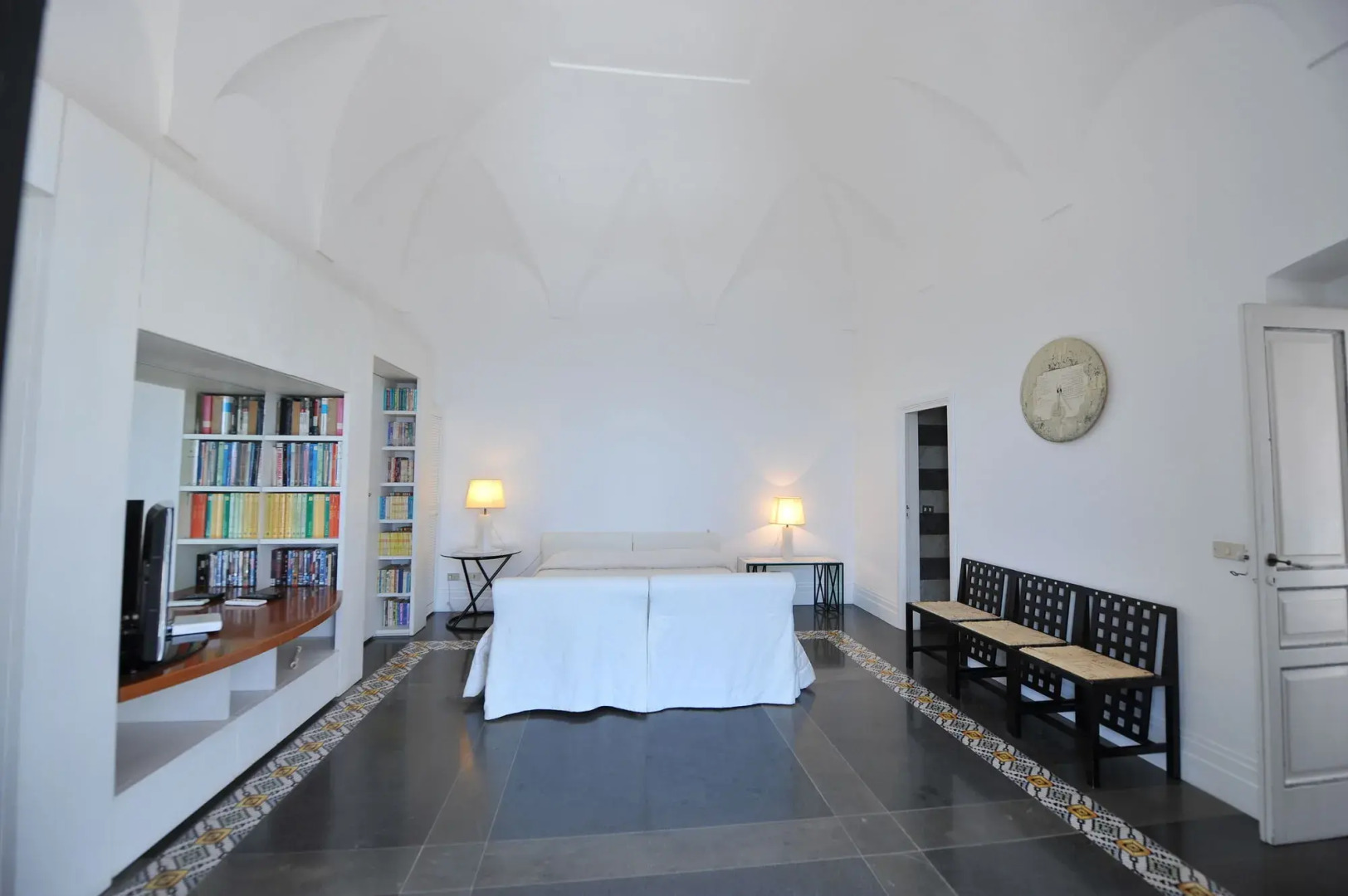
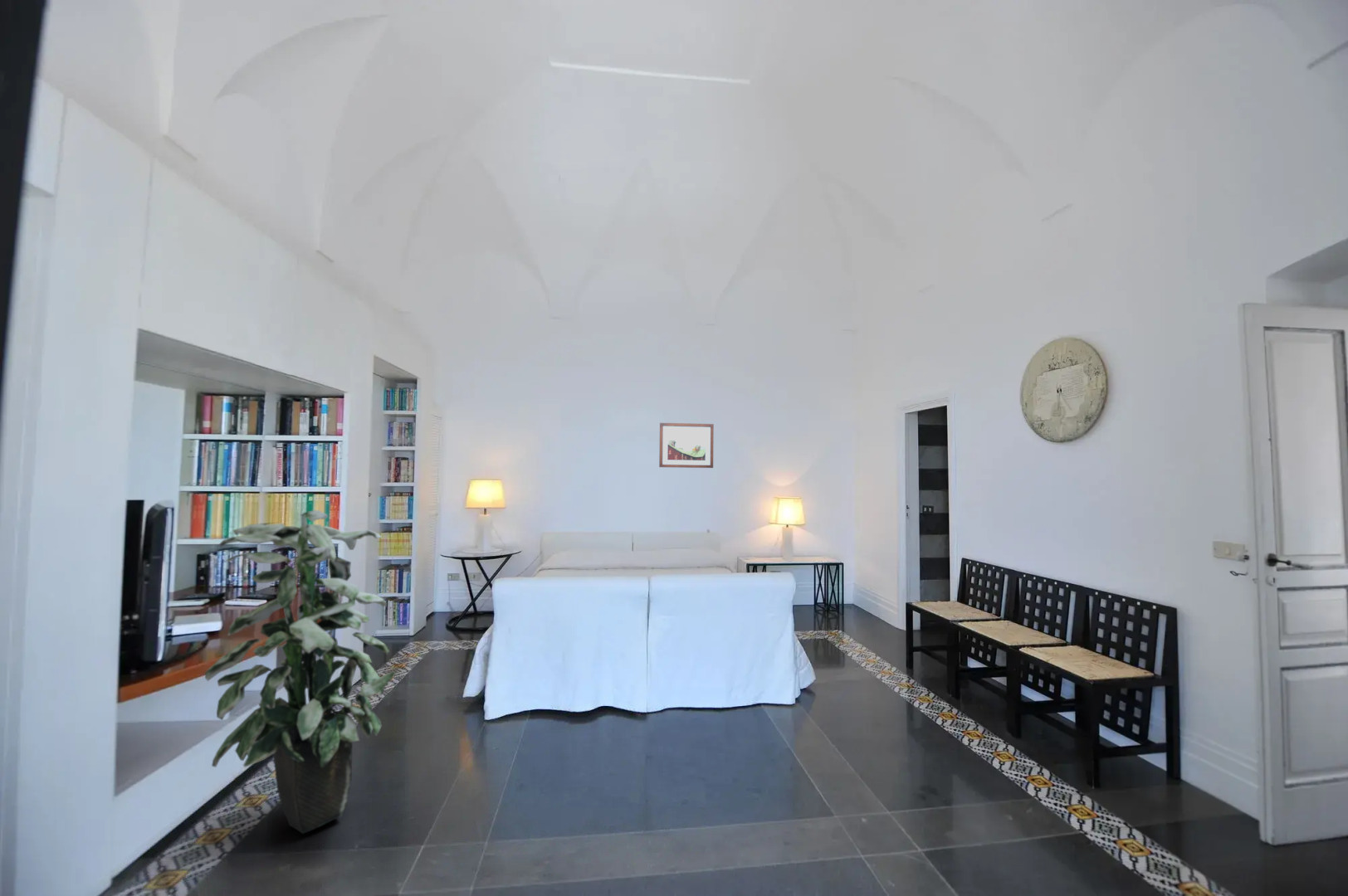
+ indoor plant (305, 663)
+ wall art (686, 445)
